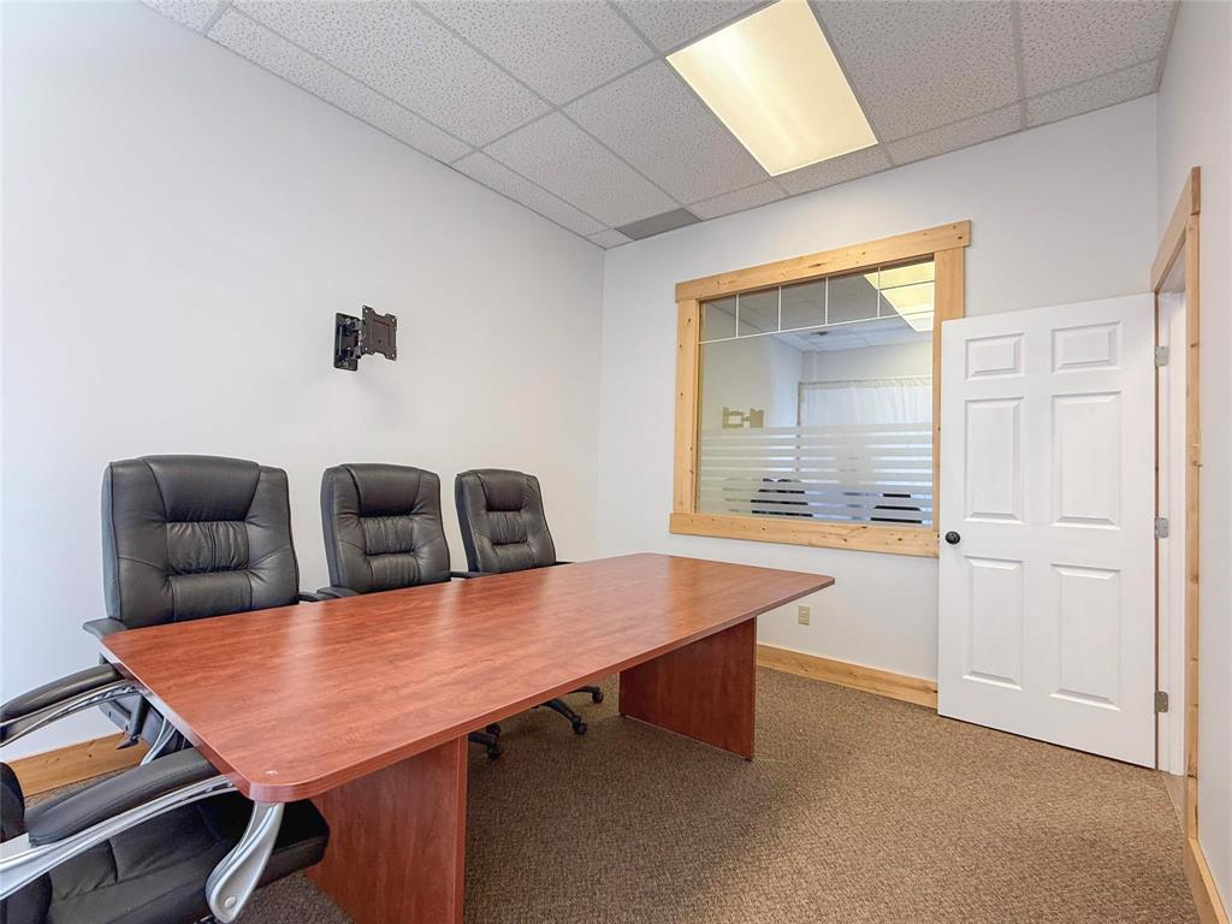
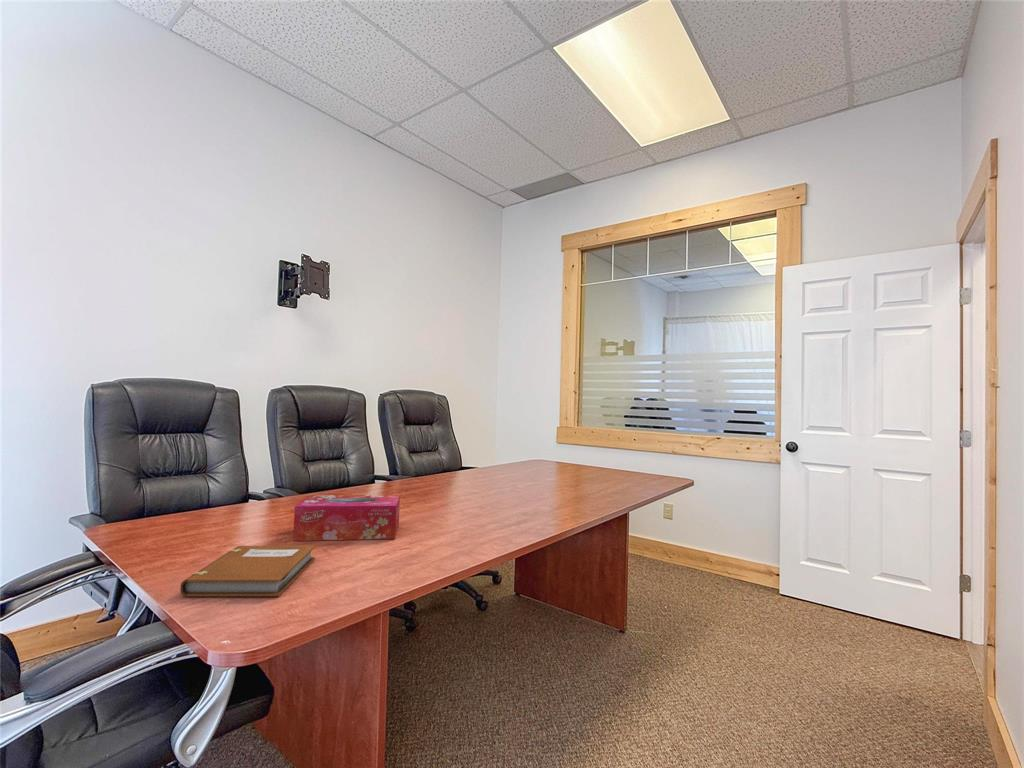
+ notebook (255, 567)
+ tissue box (350, 516)
